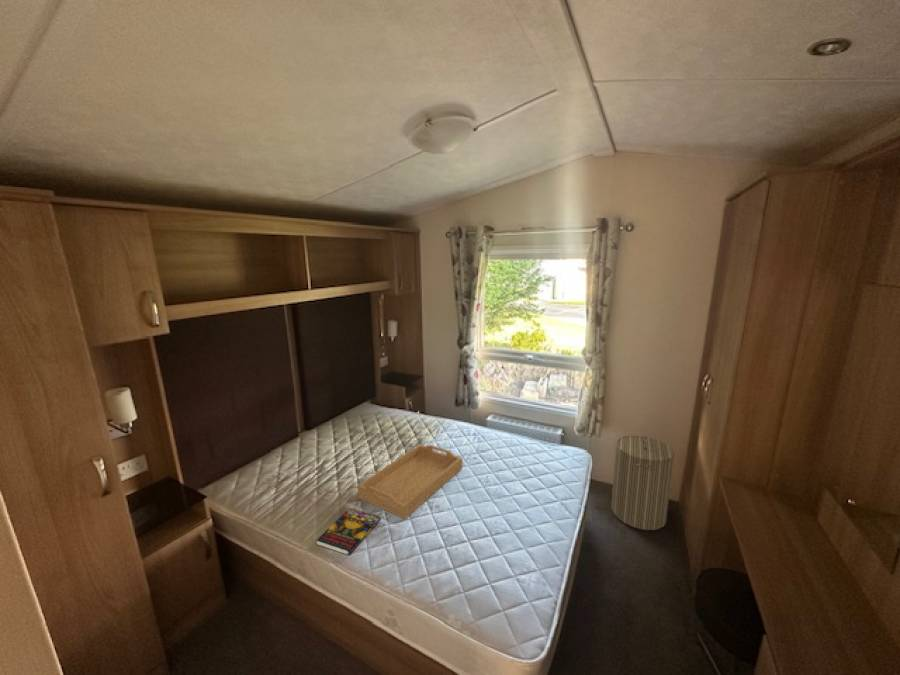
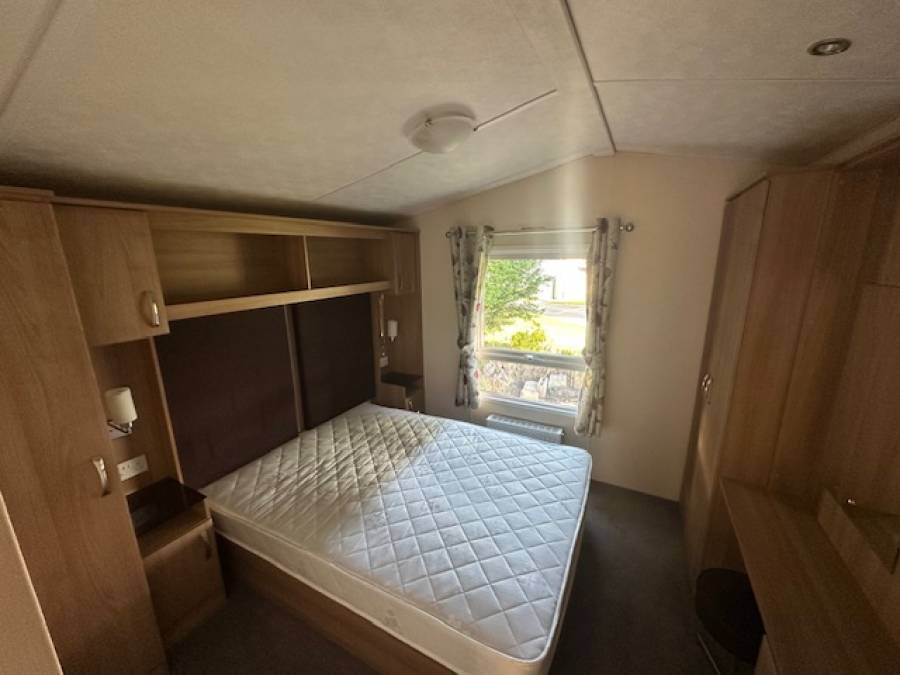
- book (349, 530)
- serving tray (413, 474)
- laundry hamper (641, 475)
